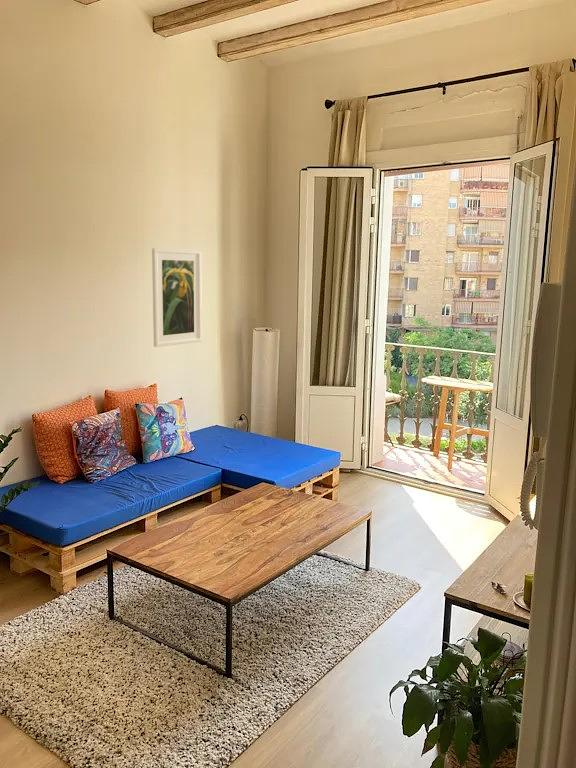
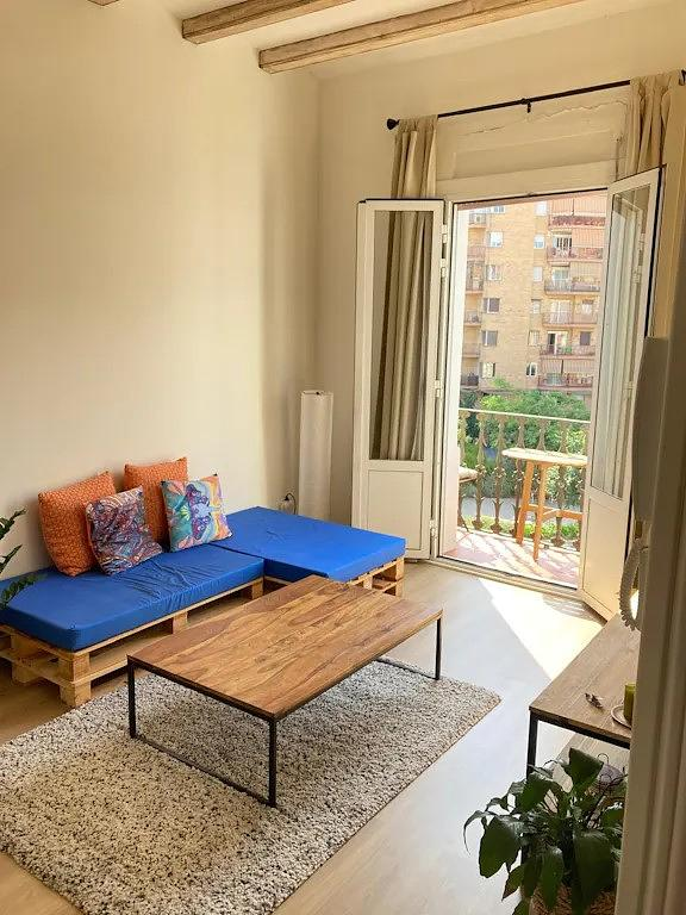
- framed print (178, 297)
